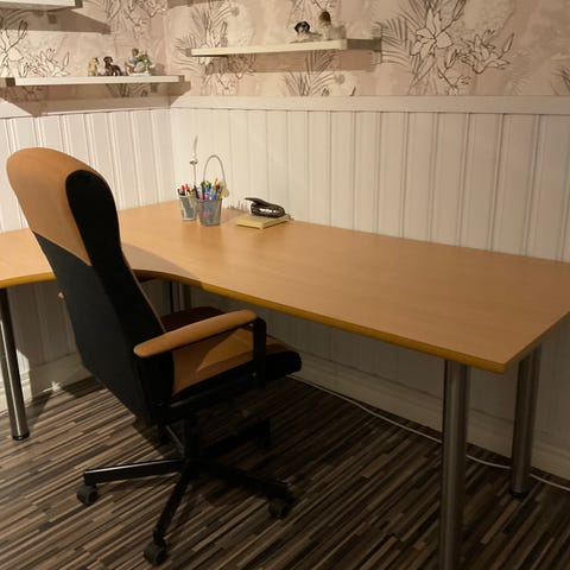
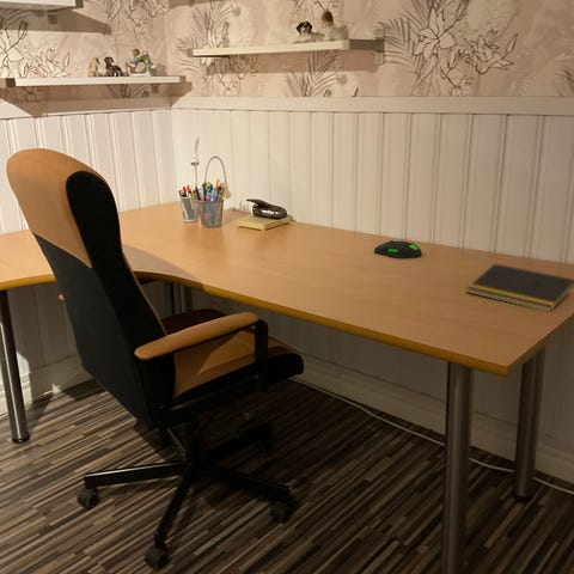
+ computer mouse (397, 248)
+ notepad (520, 286)
